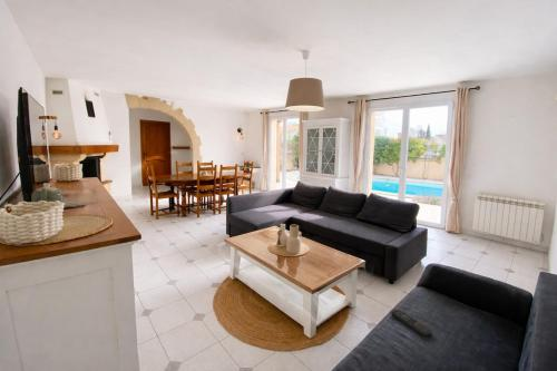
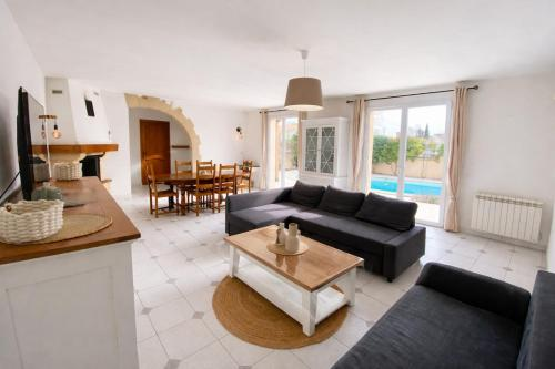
- remote control (410, 321)
